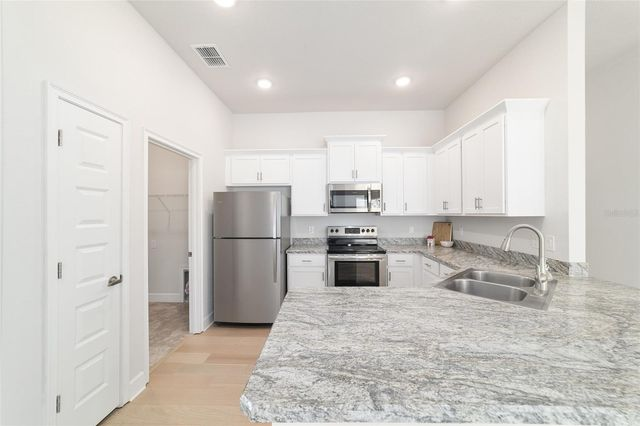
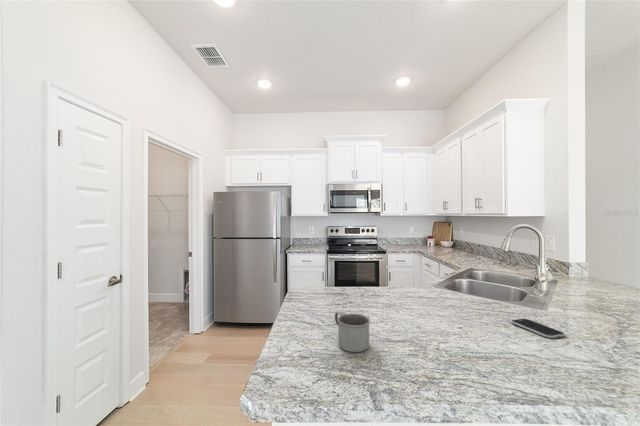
+ smartphone (536, 327)
+ mug (351, 330)
